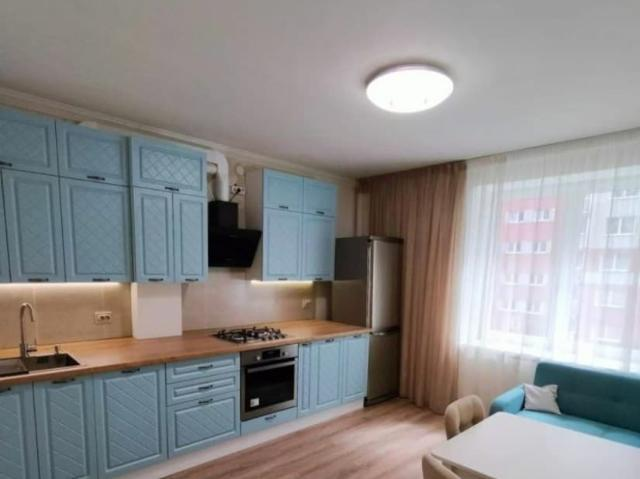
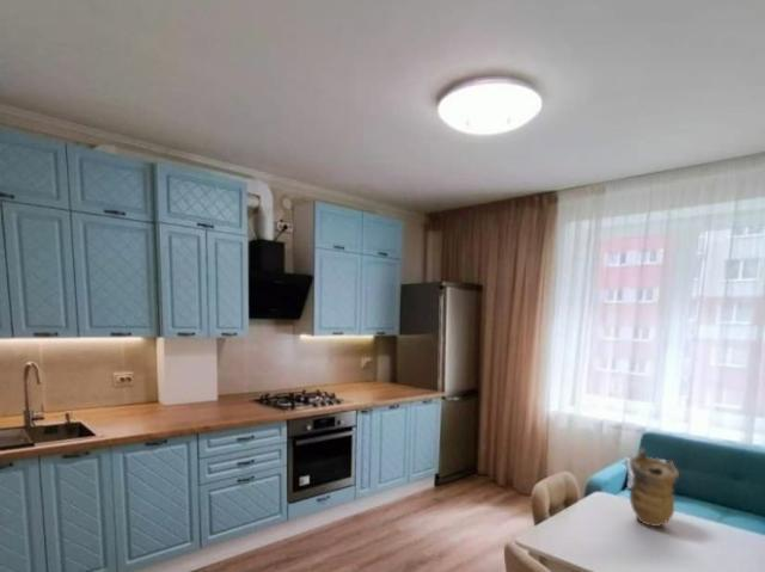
+ vase (650, 488)
